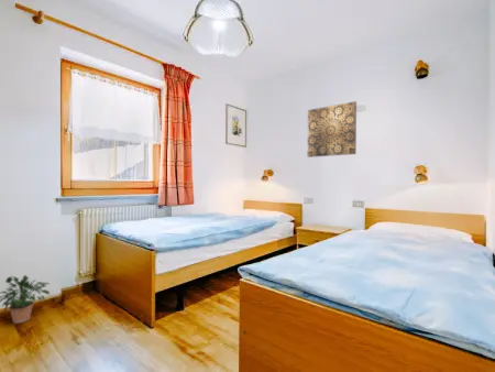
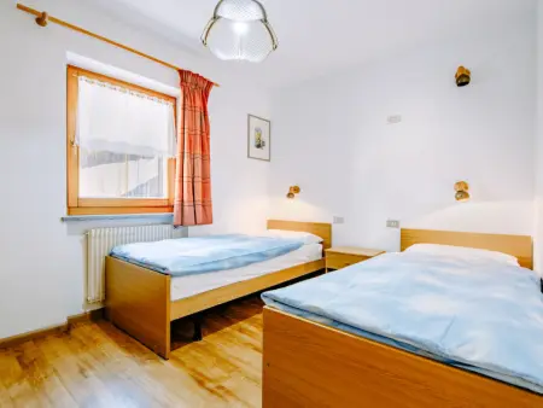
- wall art (330, 131)
- potted plant (25, 295)
